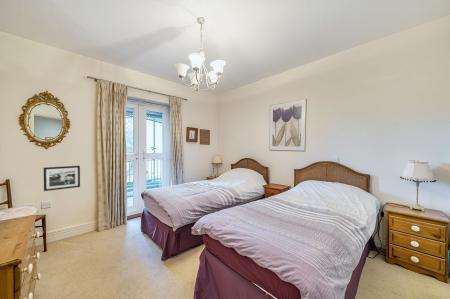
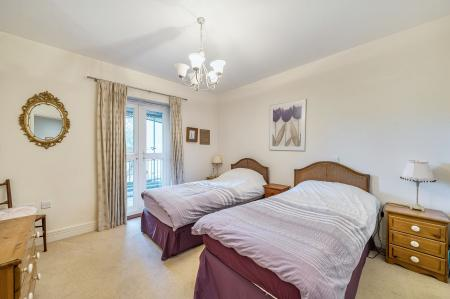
- picture frame (62, 177)
